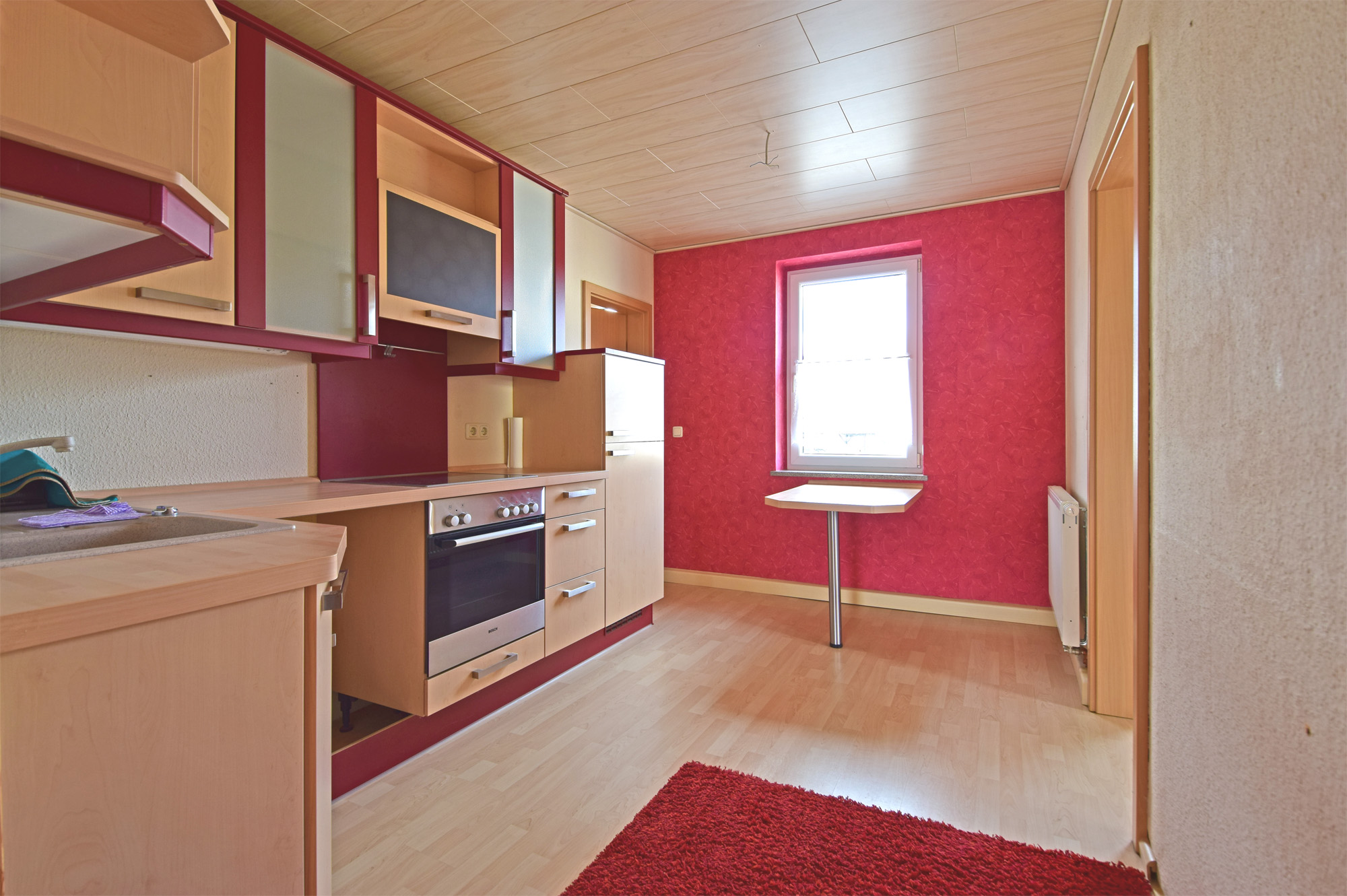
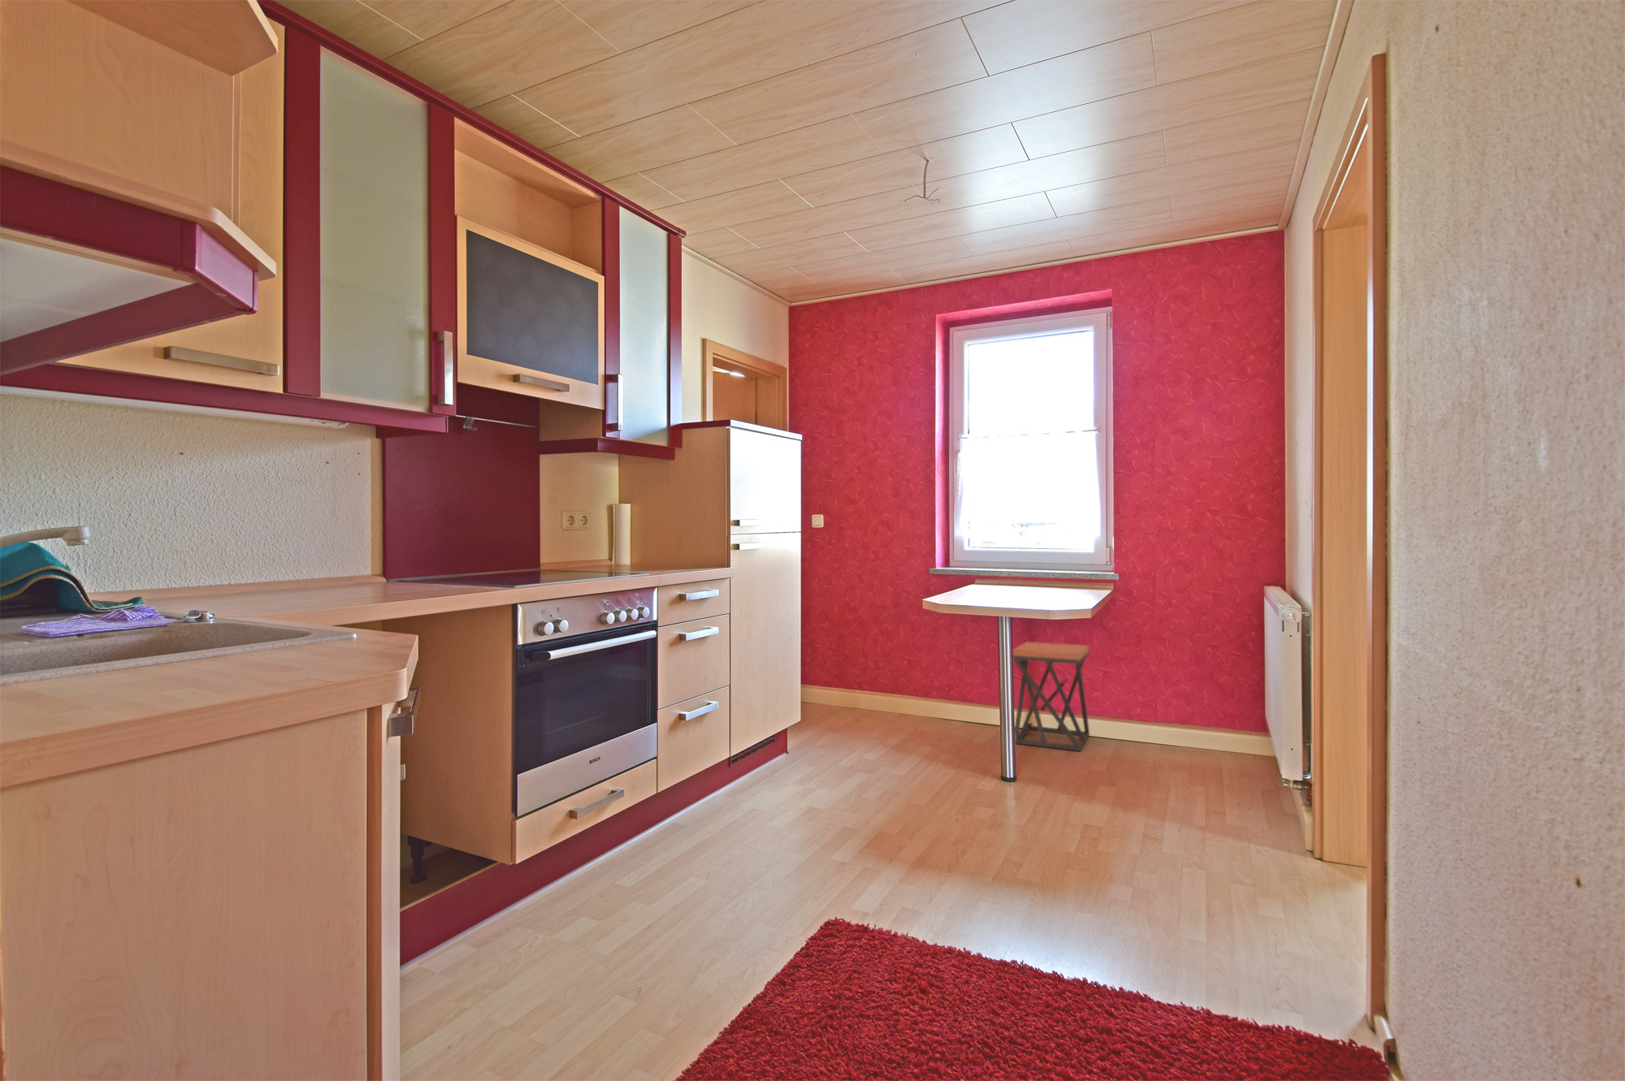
+ stool (1052, 694)
